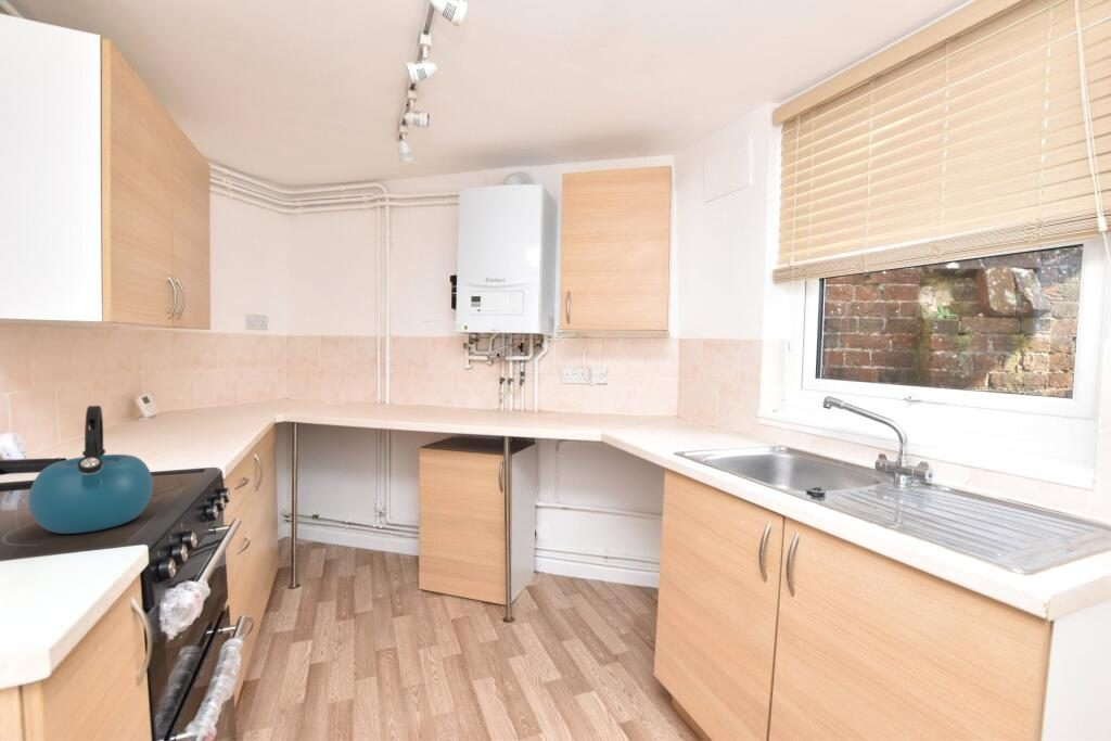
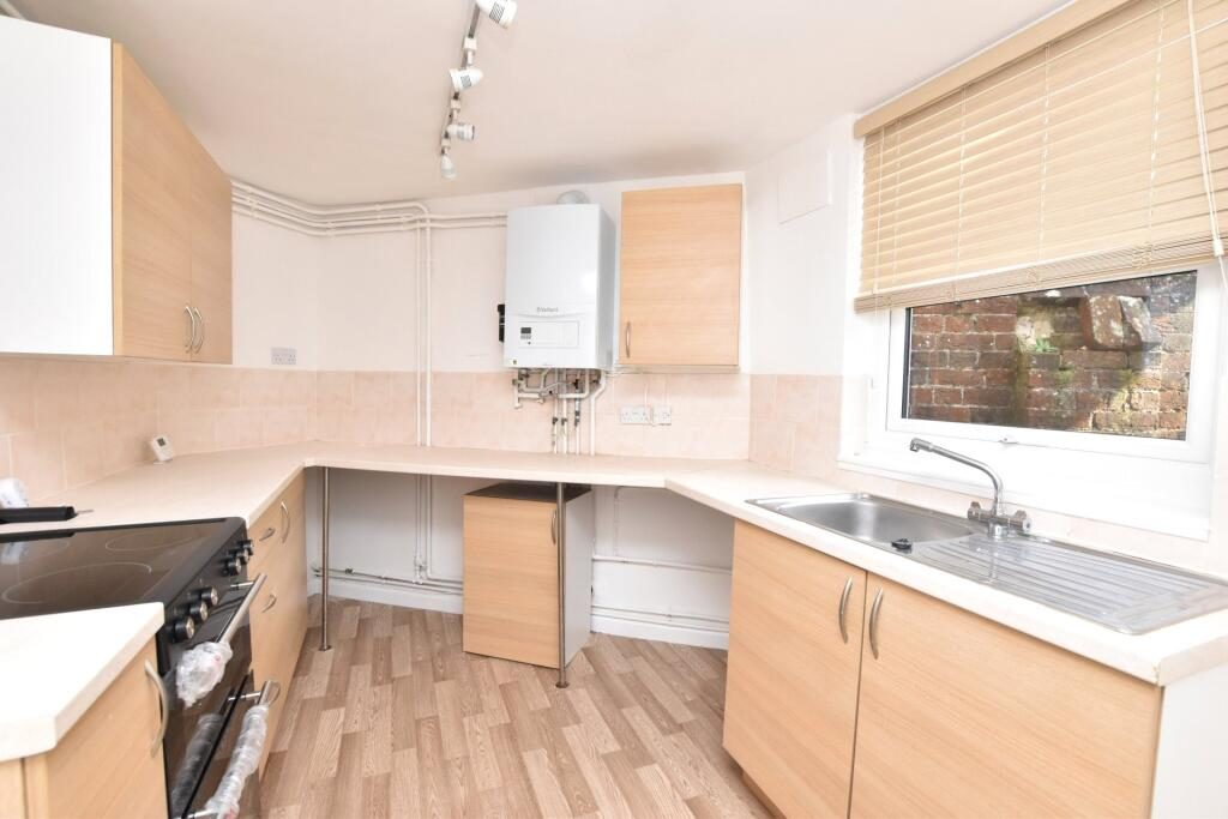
- kettle (93, 465)
